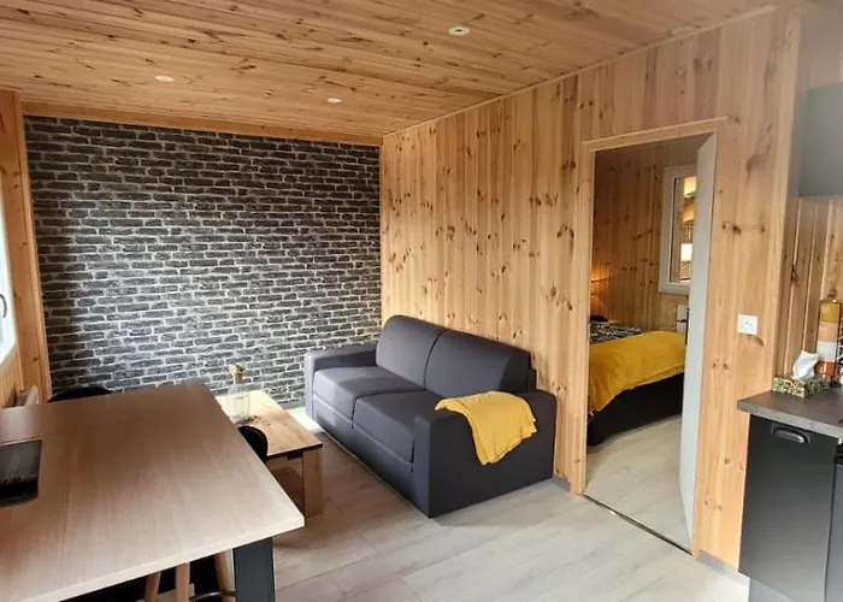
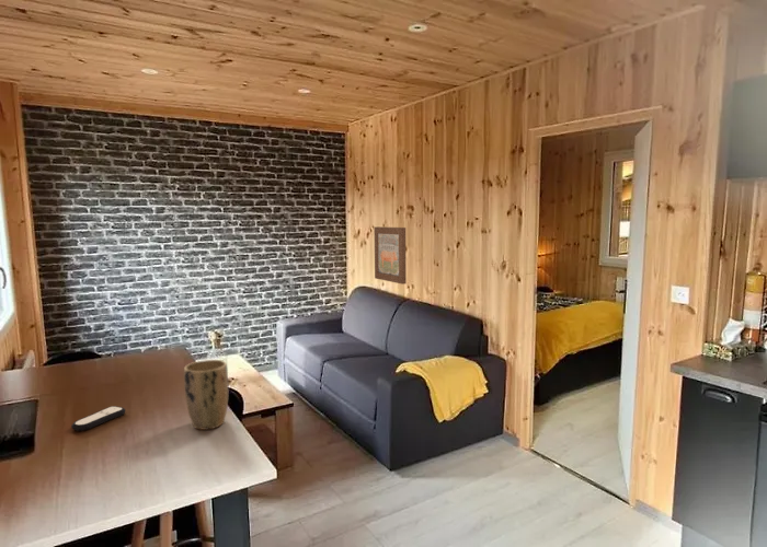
+ remote control (99, 417)
+ wall art (389, 254)
+ plant pot (207, 394)
